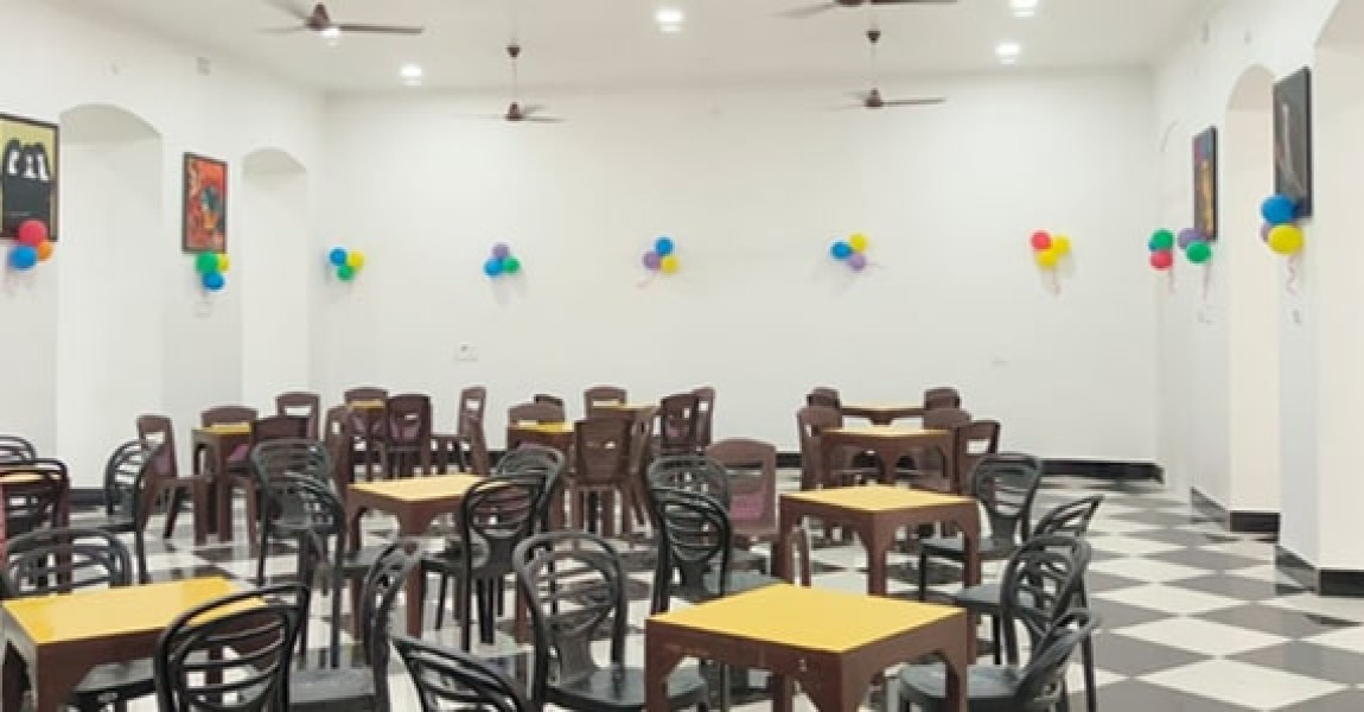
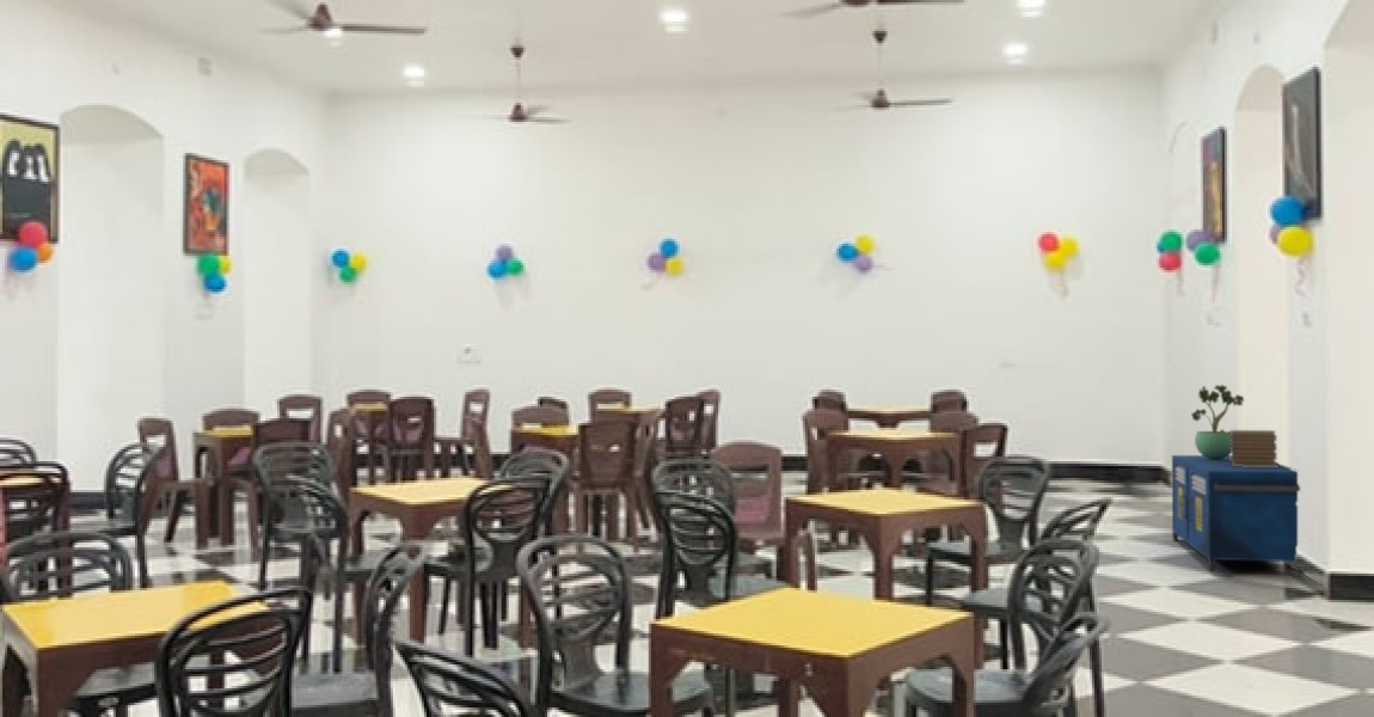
+ potted plant (1216, 421)
+ storage cabinet (1229, 509)
+ book stack (1252, 447)
